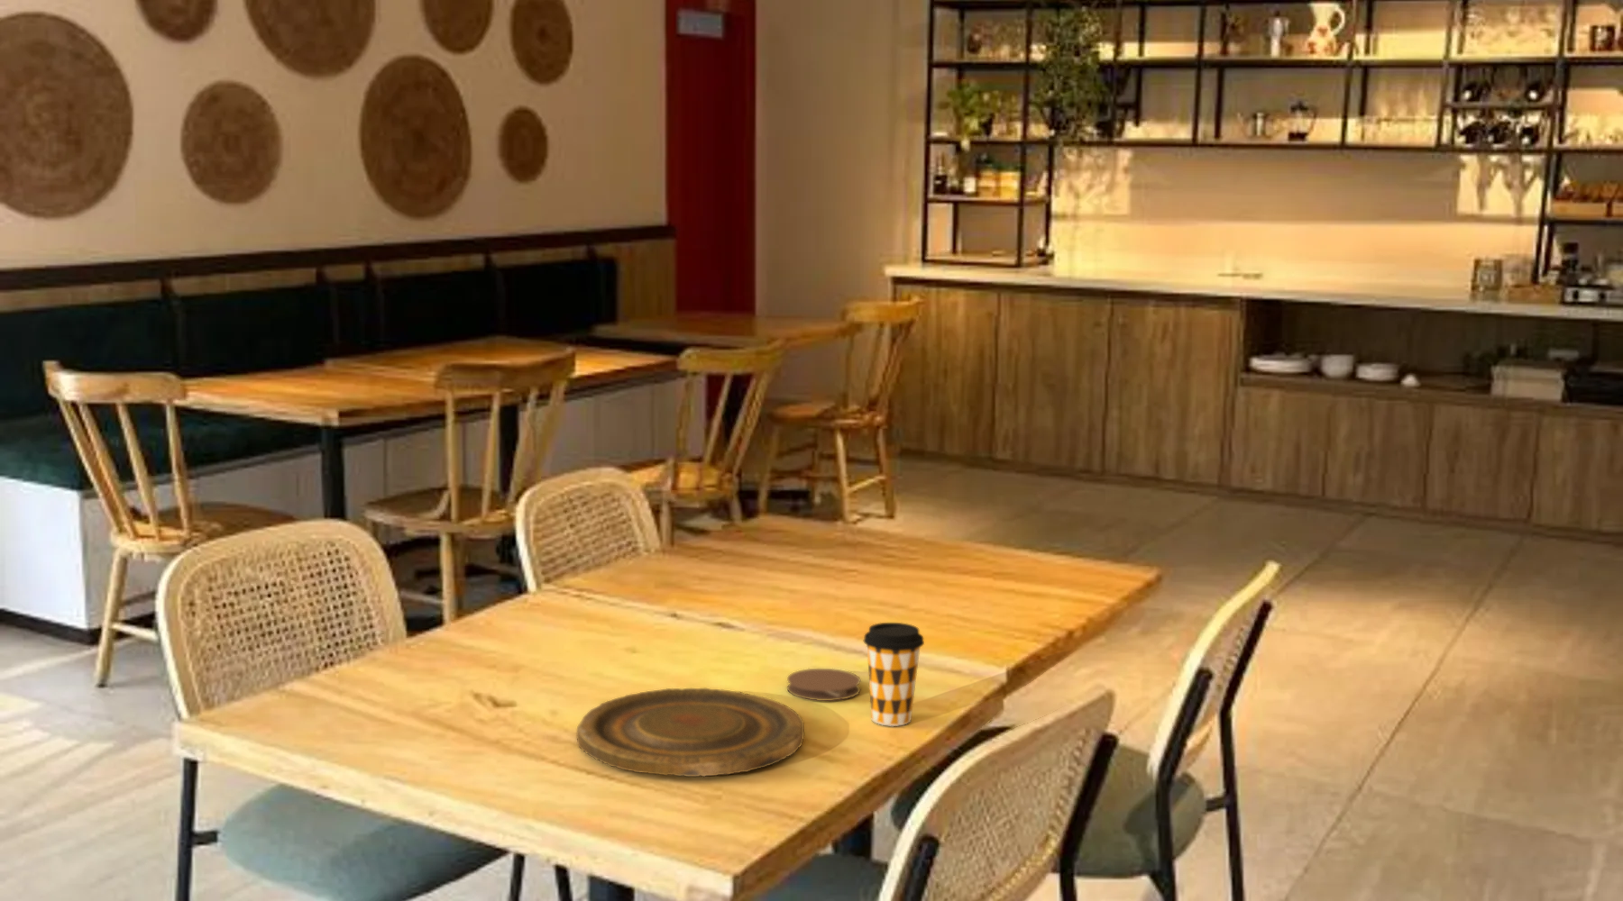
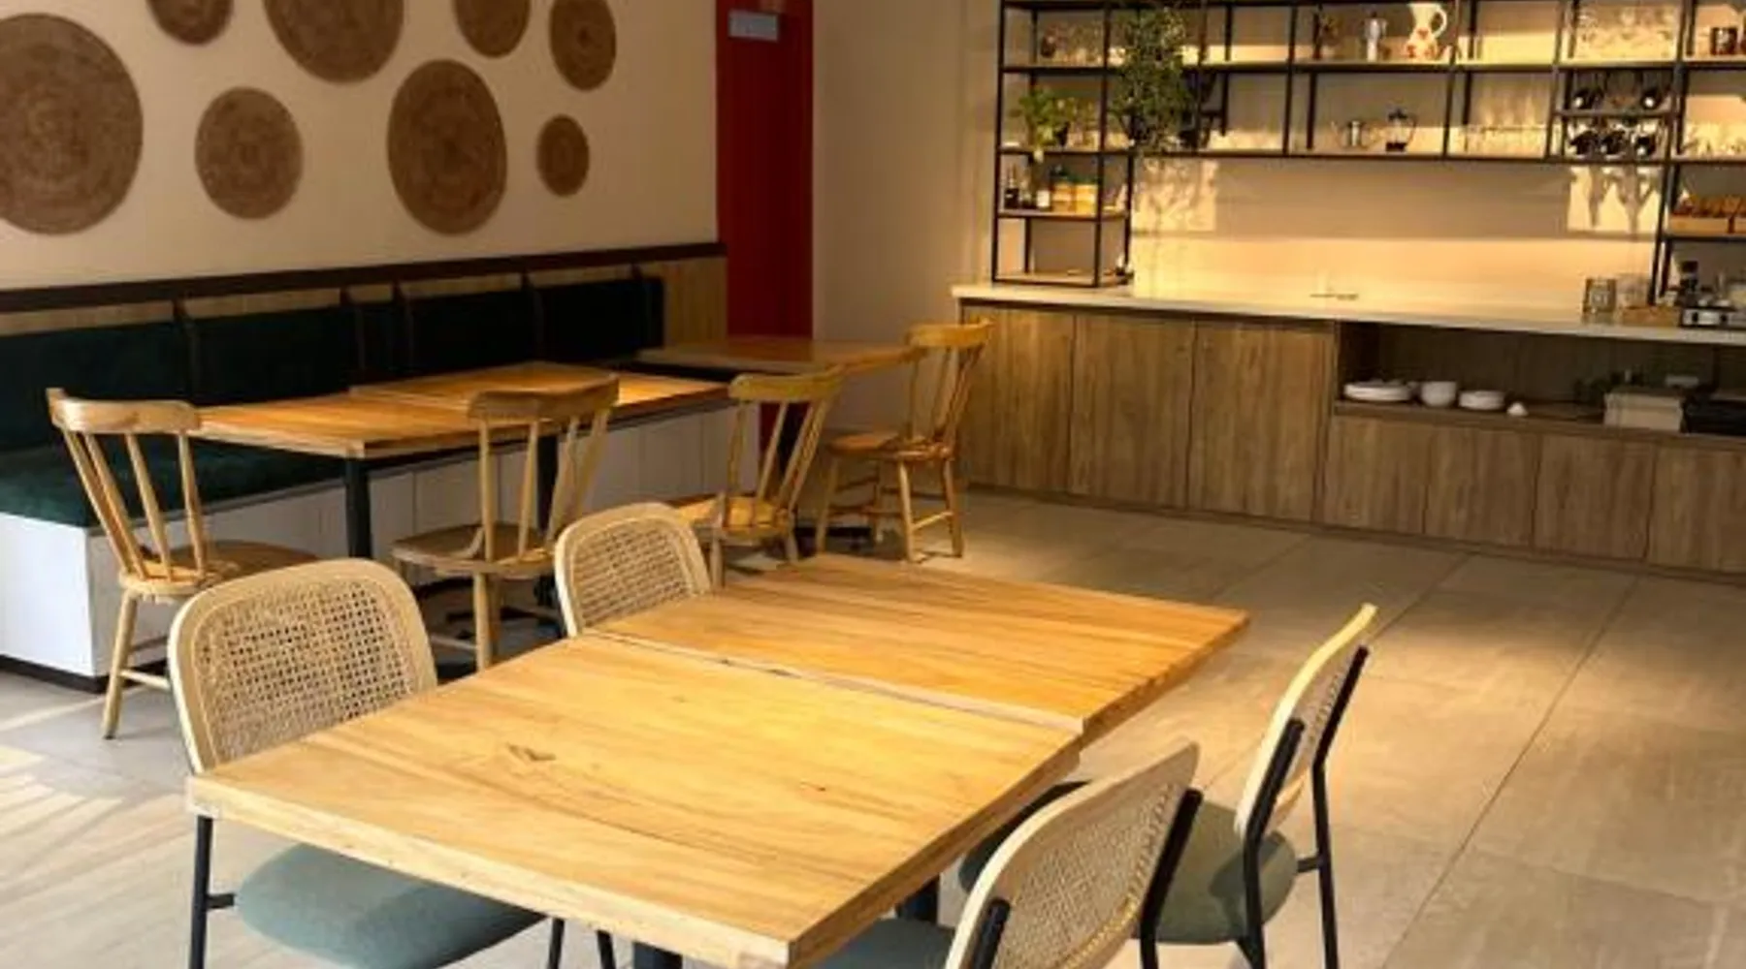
- plate (690, 730)
- coaster (824, 684)
- coffee cup (893, 674)
